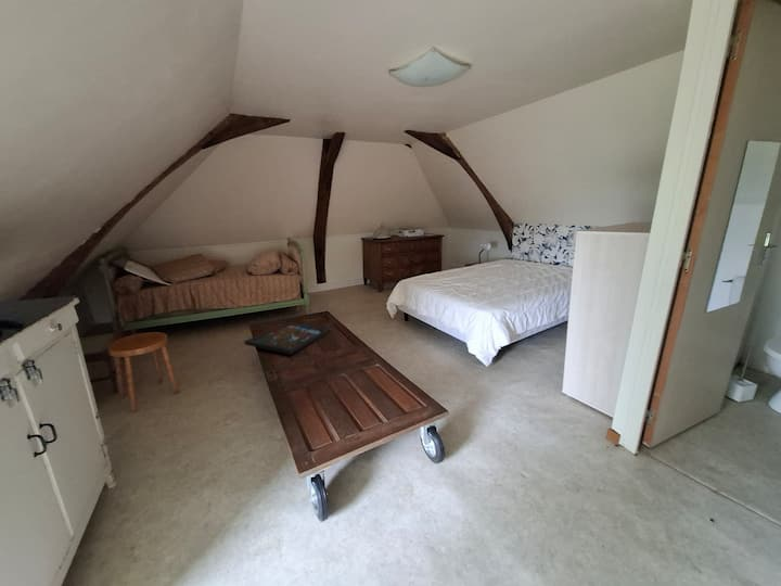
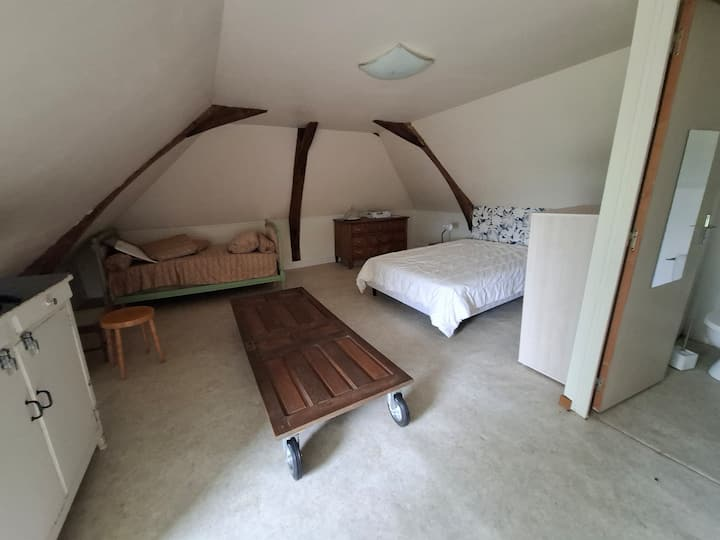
- framed painting (290, 336)
